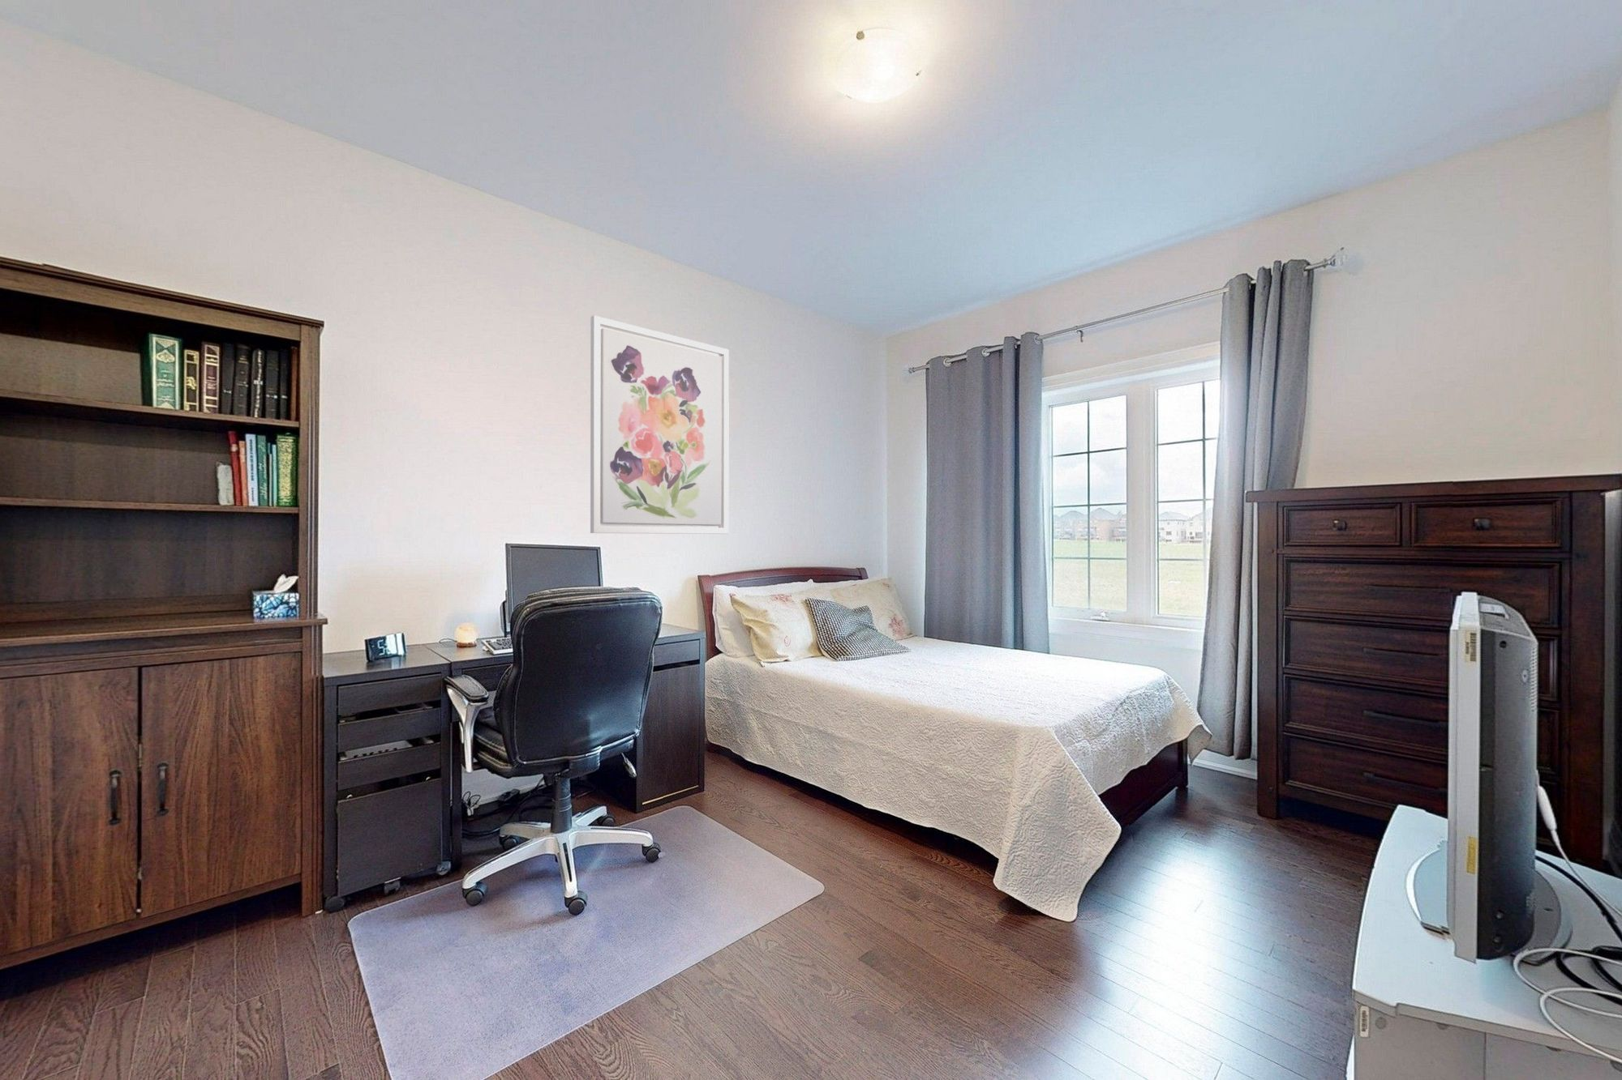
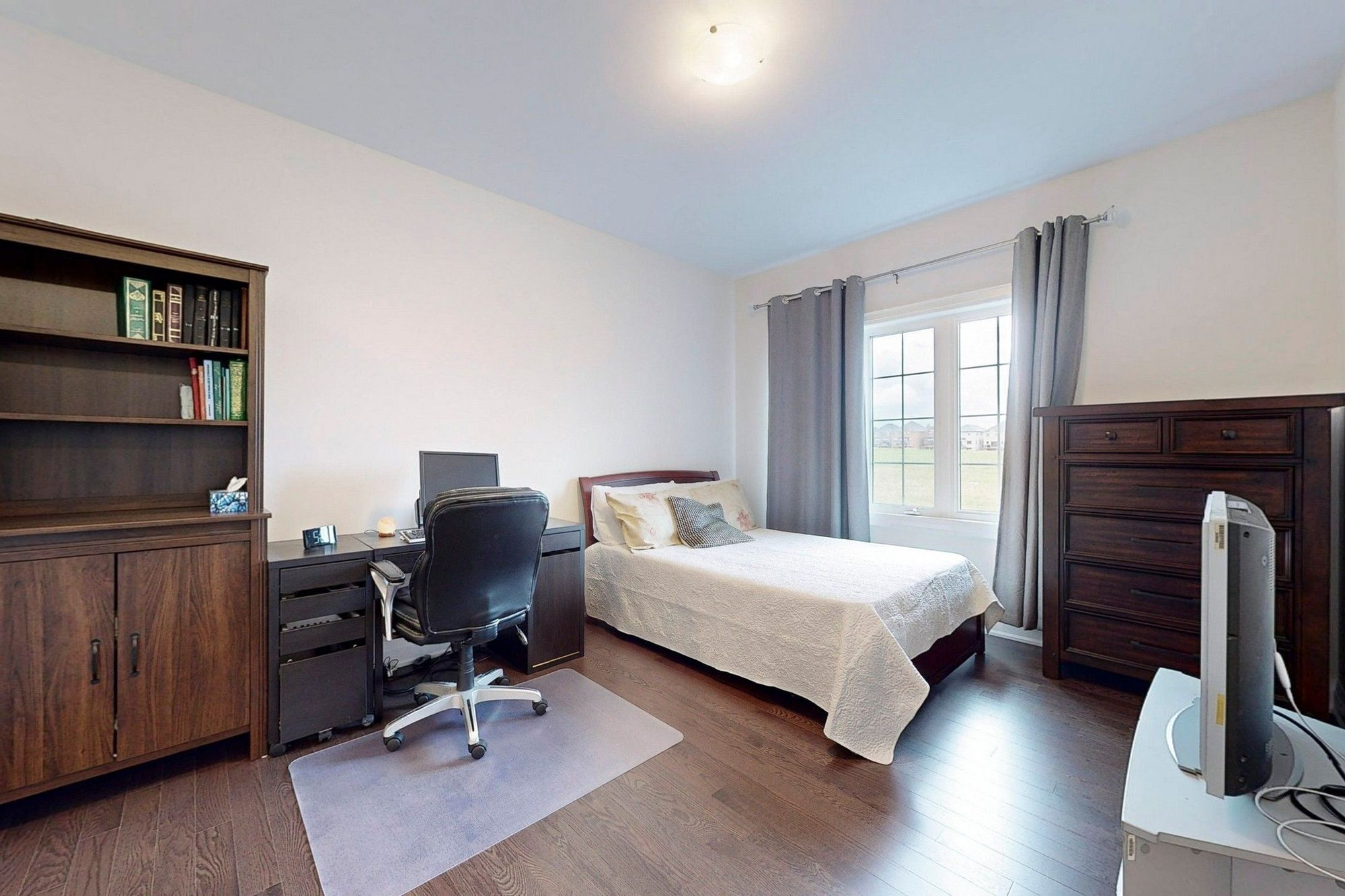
- wall art (664, 434)
